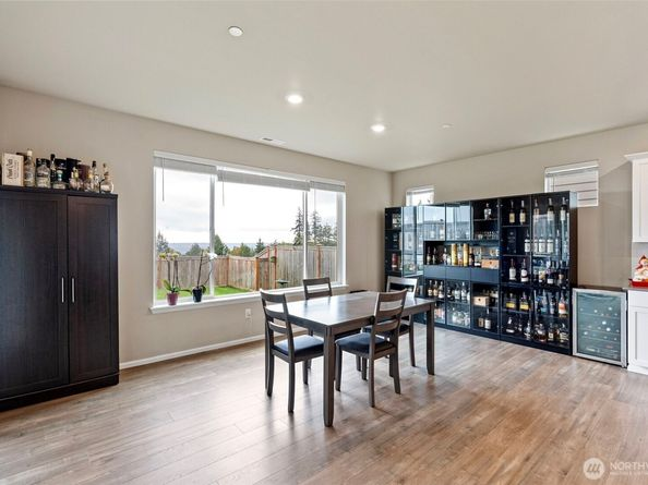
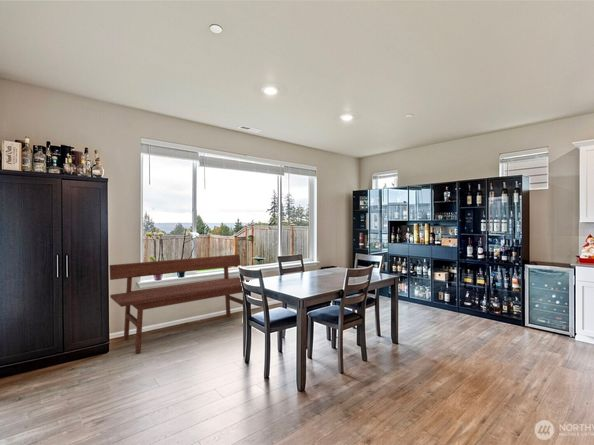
+ bench (190, 296)
